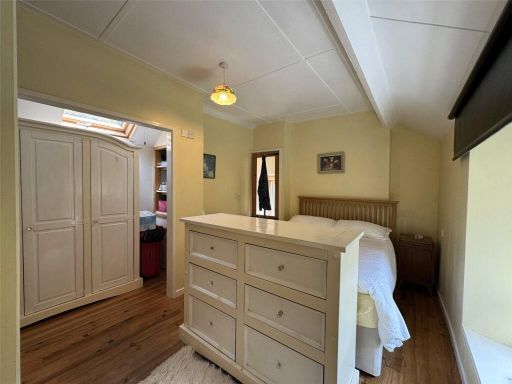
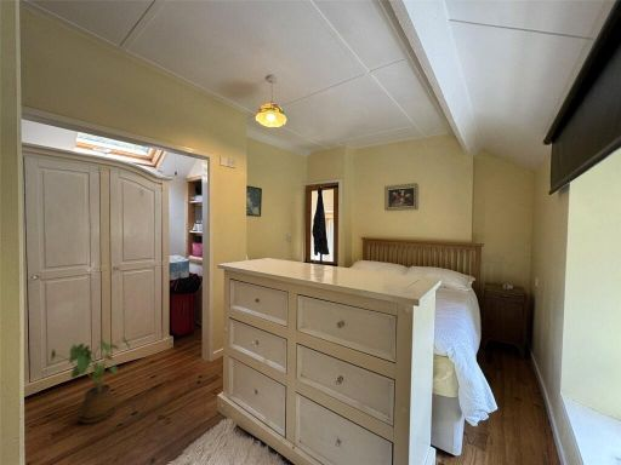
+ house plant (90, 375)
